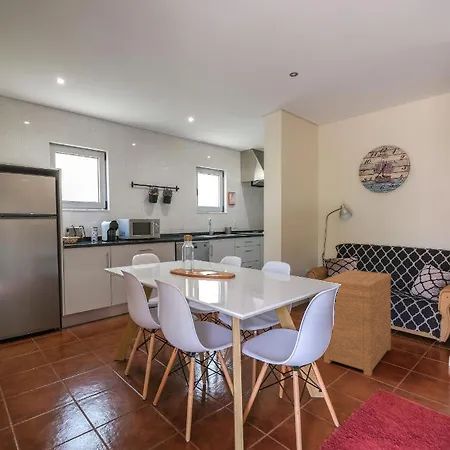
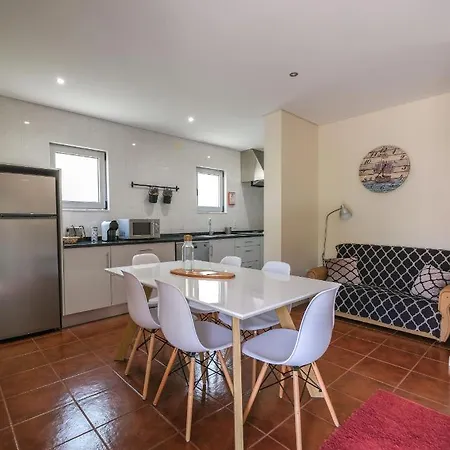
- nightstand (355, 315)
